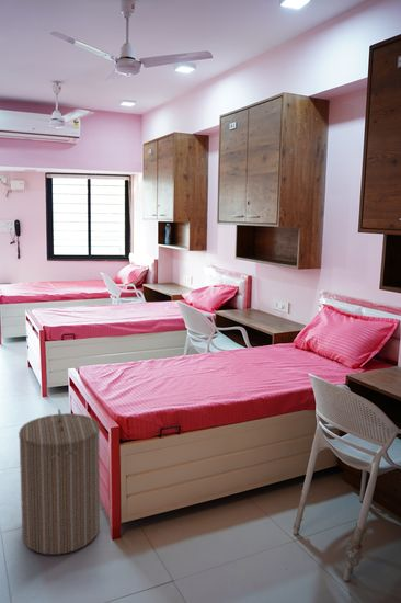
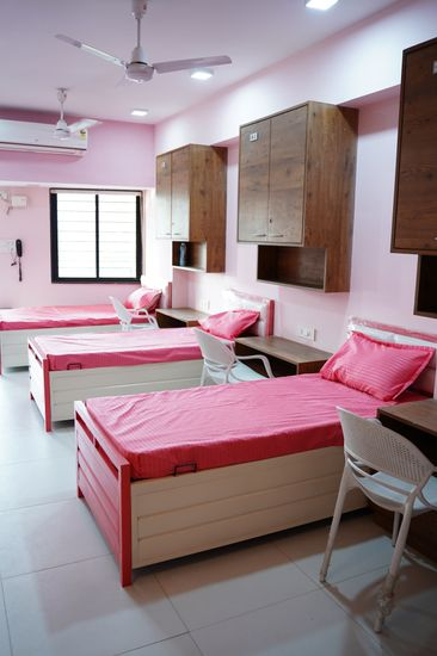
- laundry hamper (60, 471)
